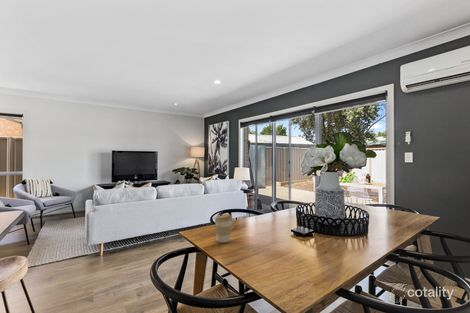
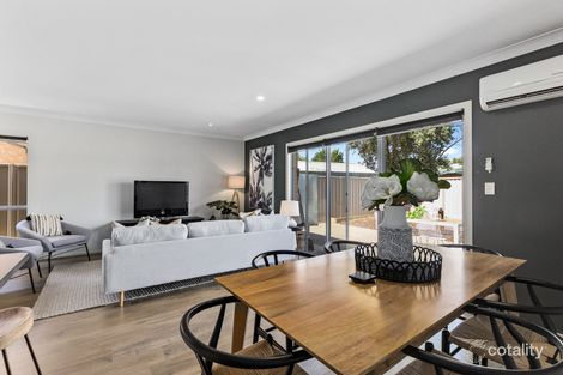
- coffee cup (223, 227)
